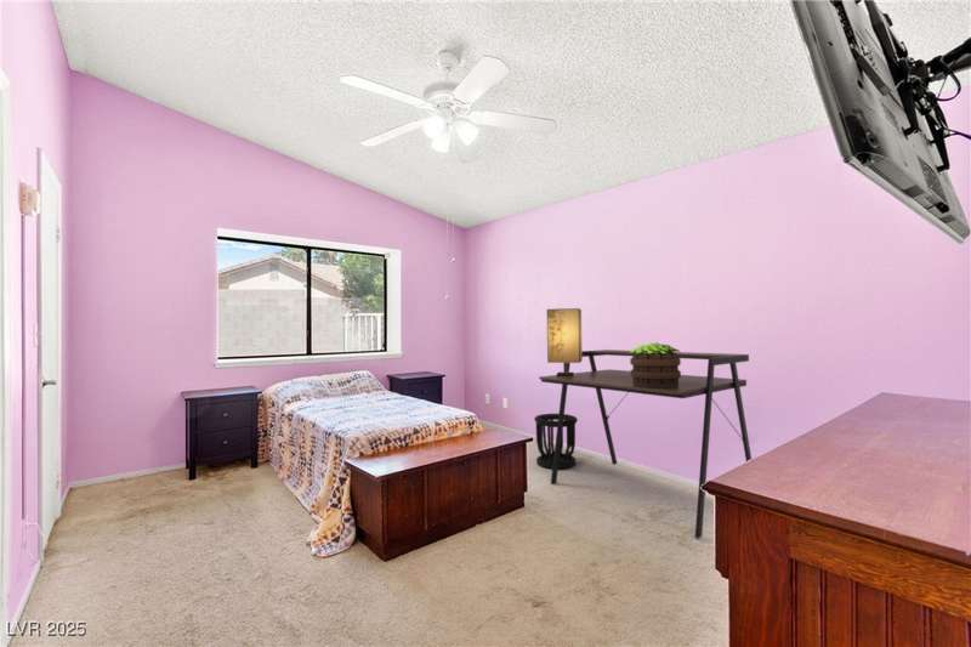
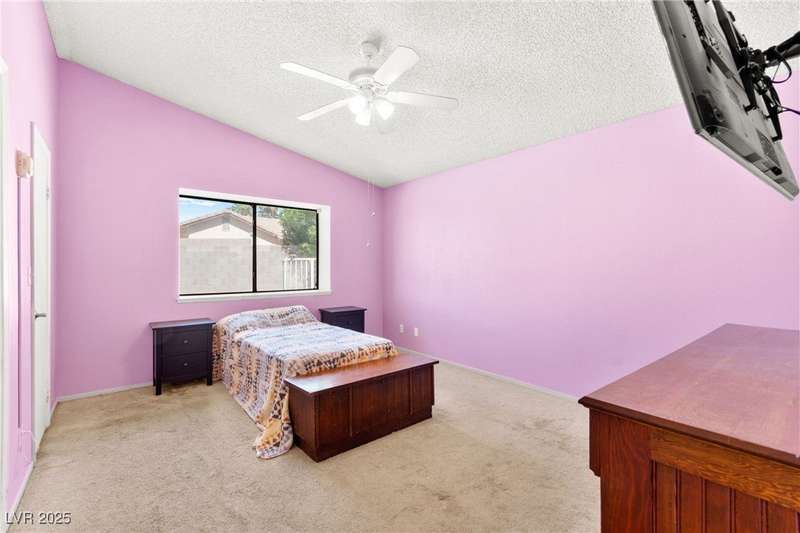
- wastebasket (552, 439)
- potted plant (654, 363)
- table lamp (564, 342)
- desk (618, 404)
